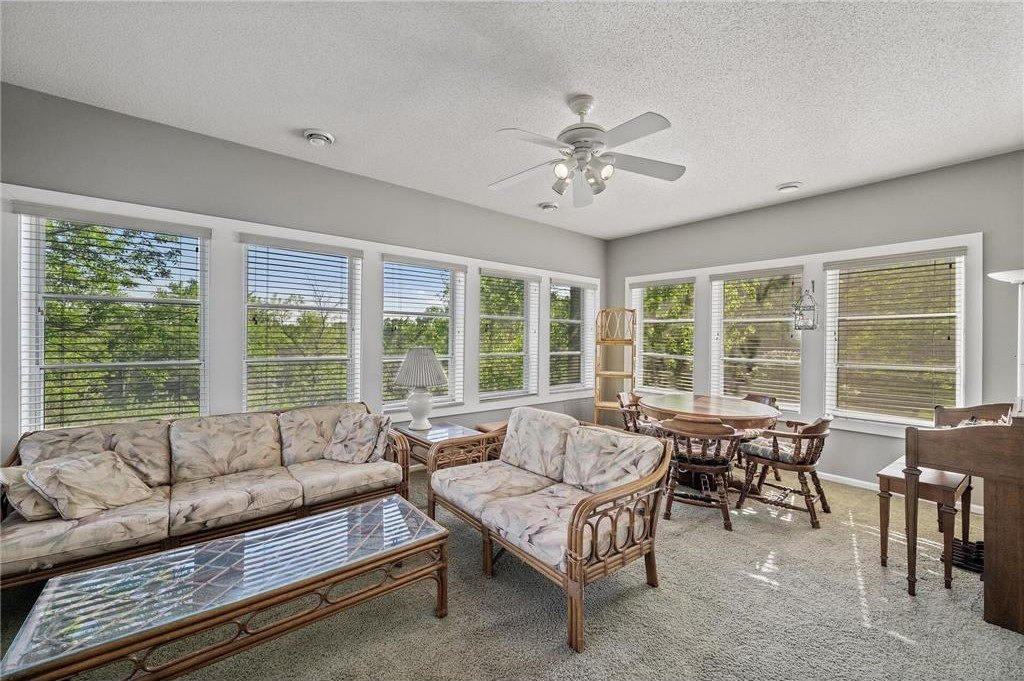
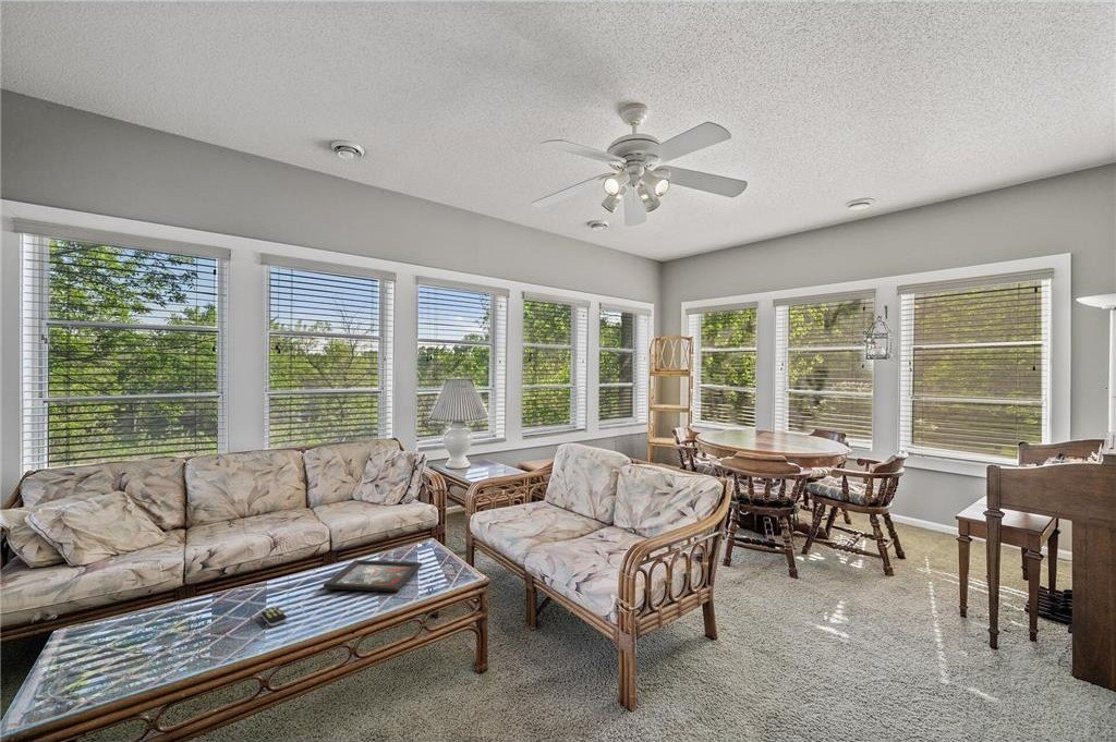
+ decorative tray (375, 574)
+ remote control (274, 616)
